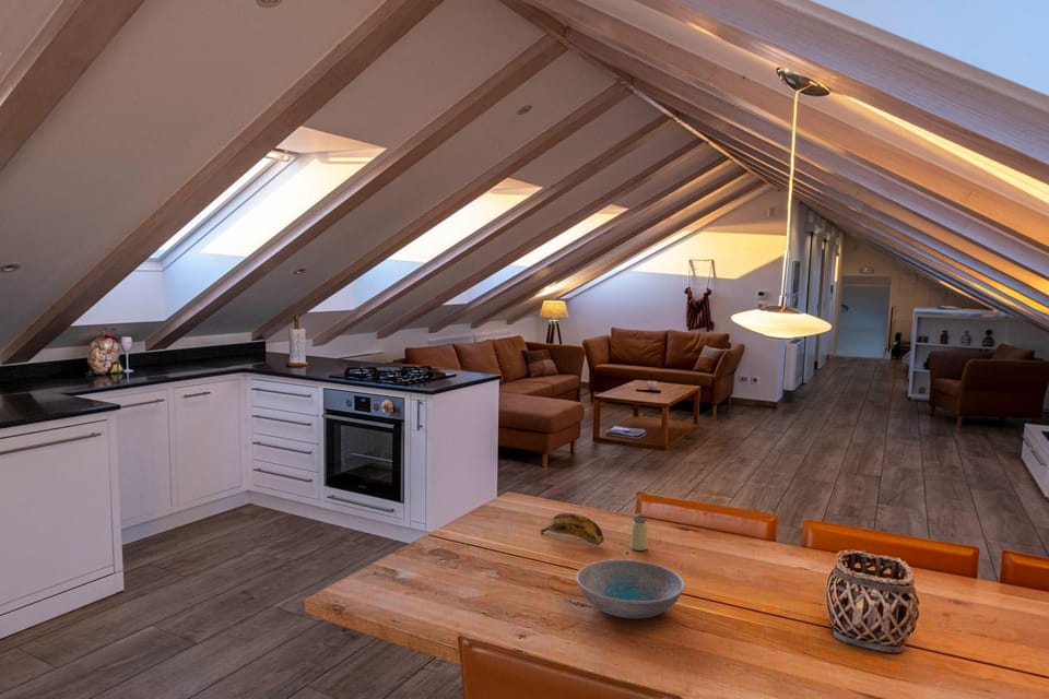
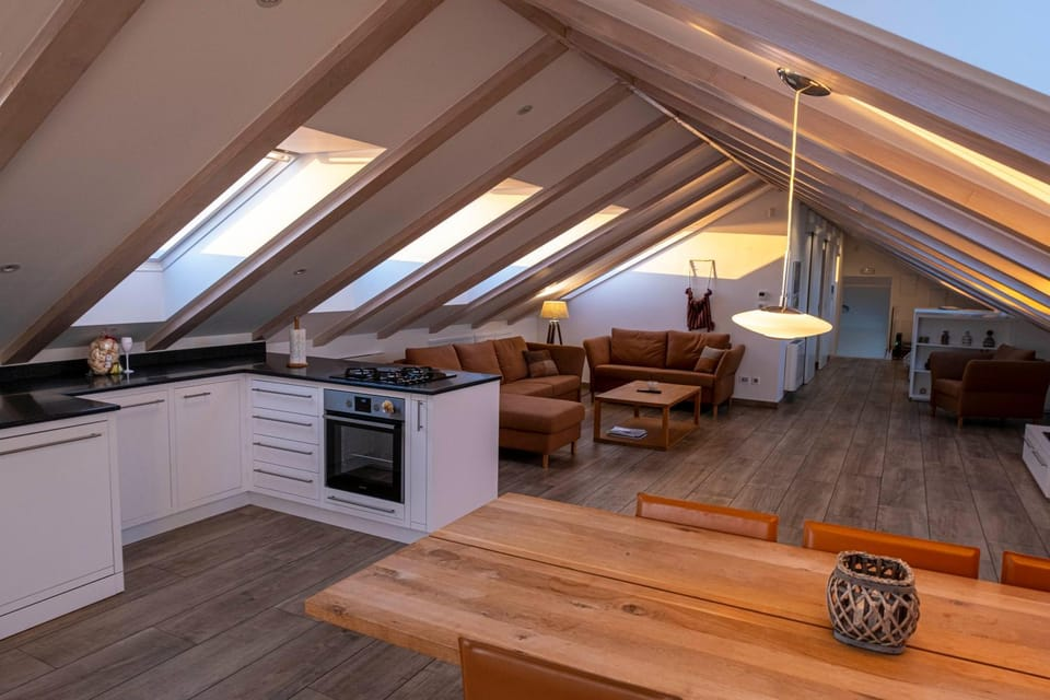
- saltshaker (639, 531)
- banana (570, 526)
- dish (628, 593)
